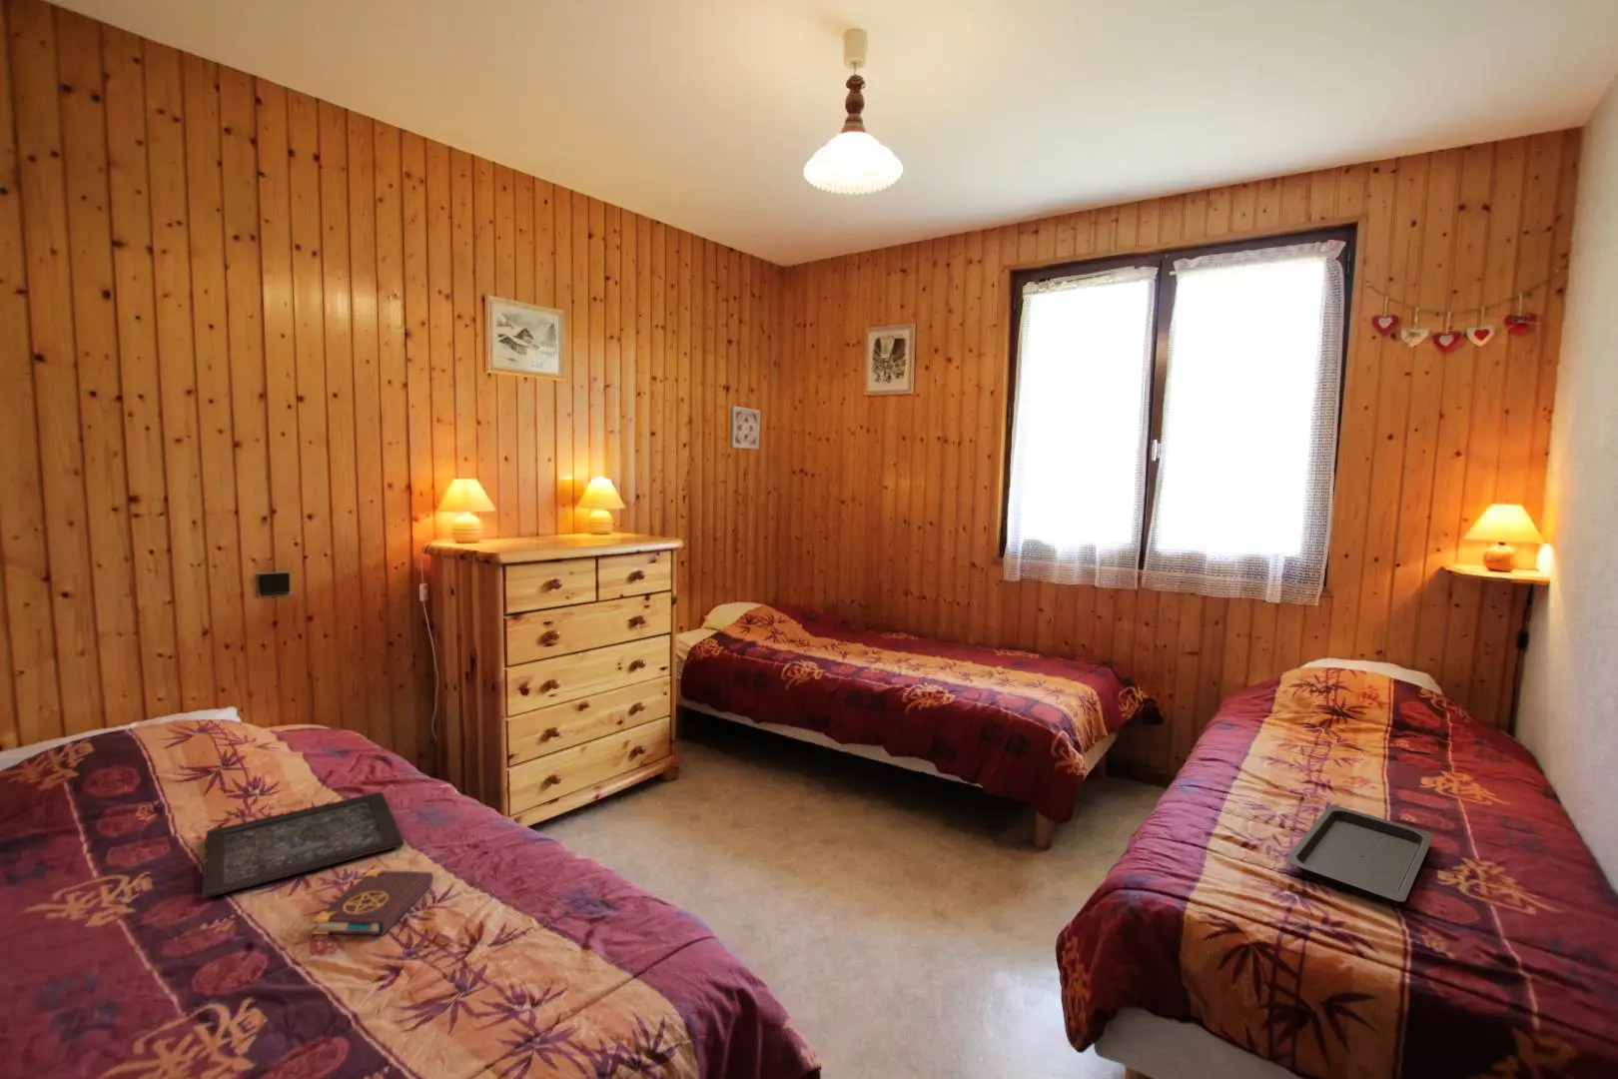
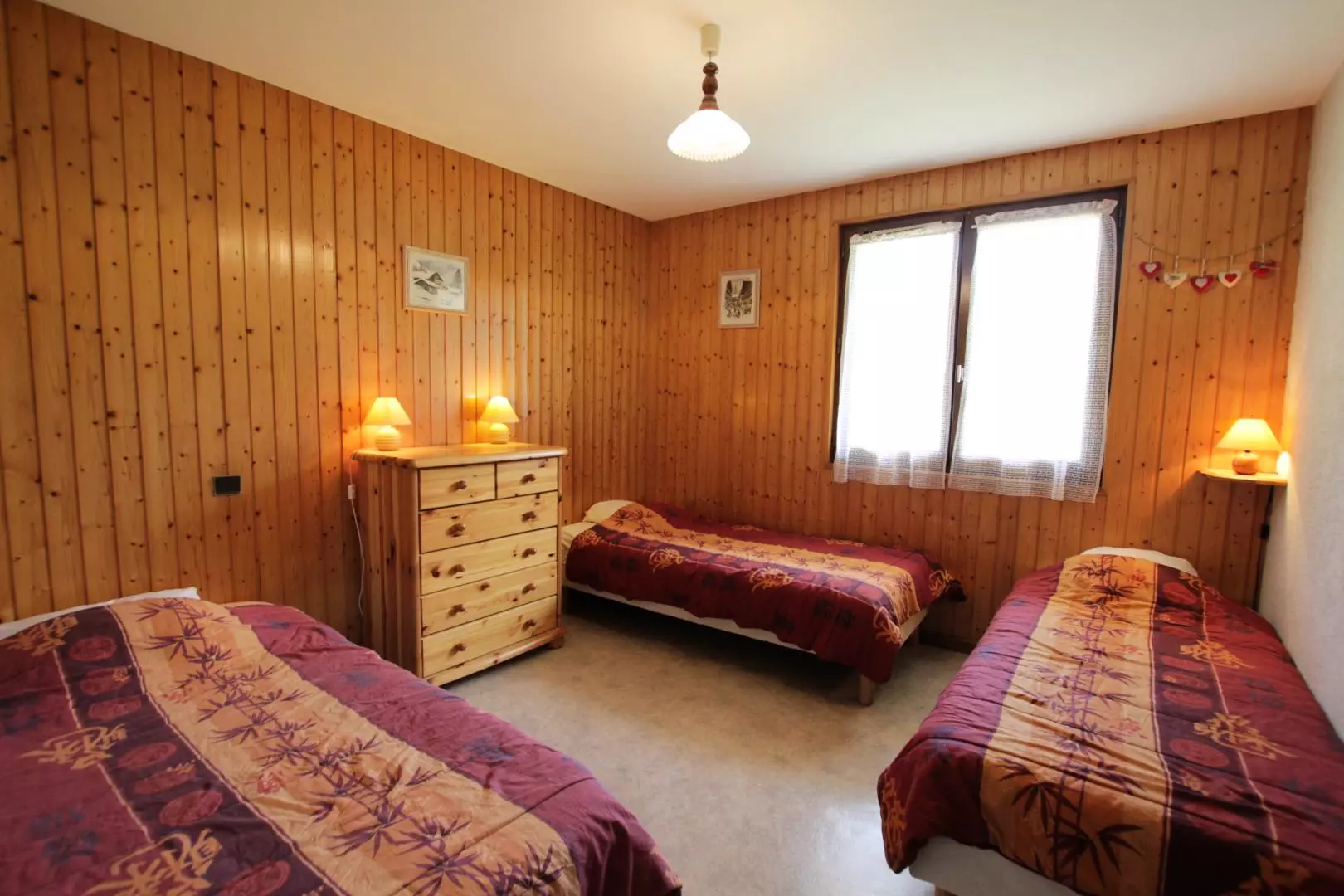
- wall ornament (745, 428)
- serving tray (1362, 851)
- tray (305, 839)
- book (377, 900)
